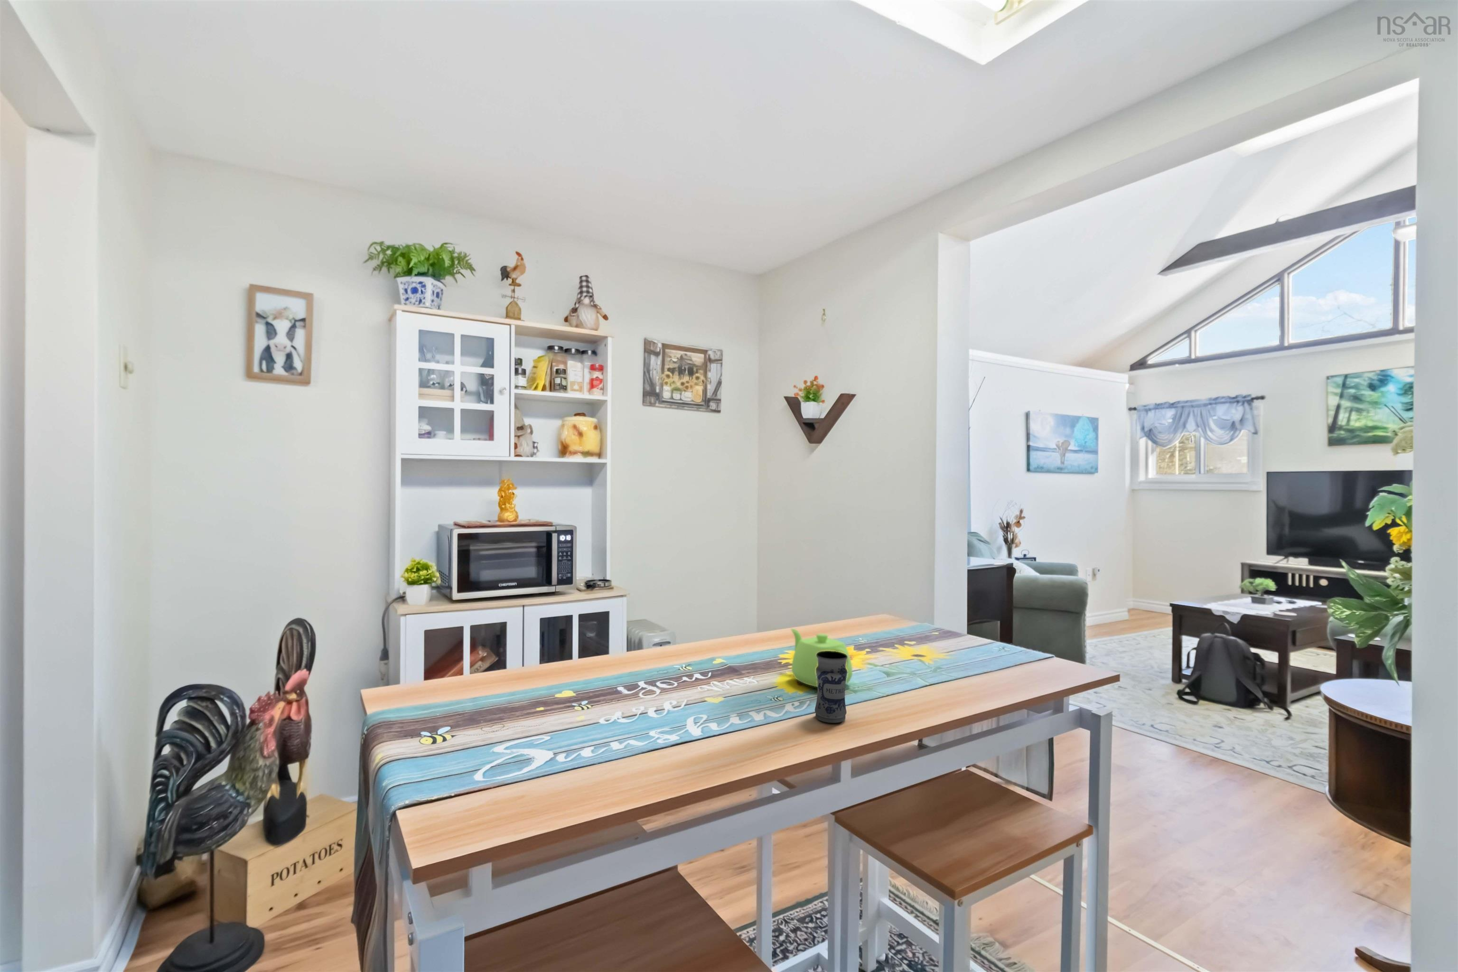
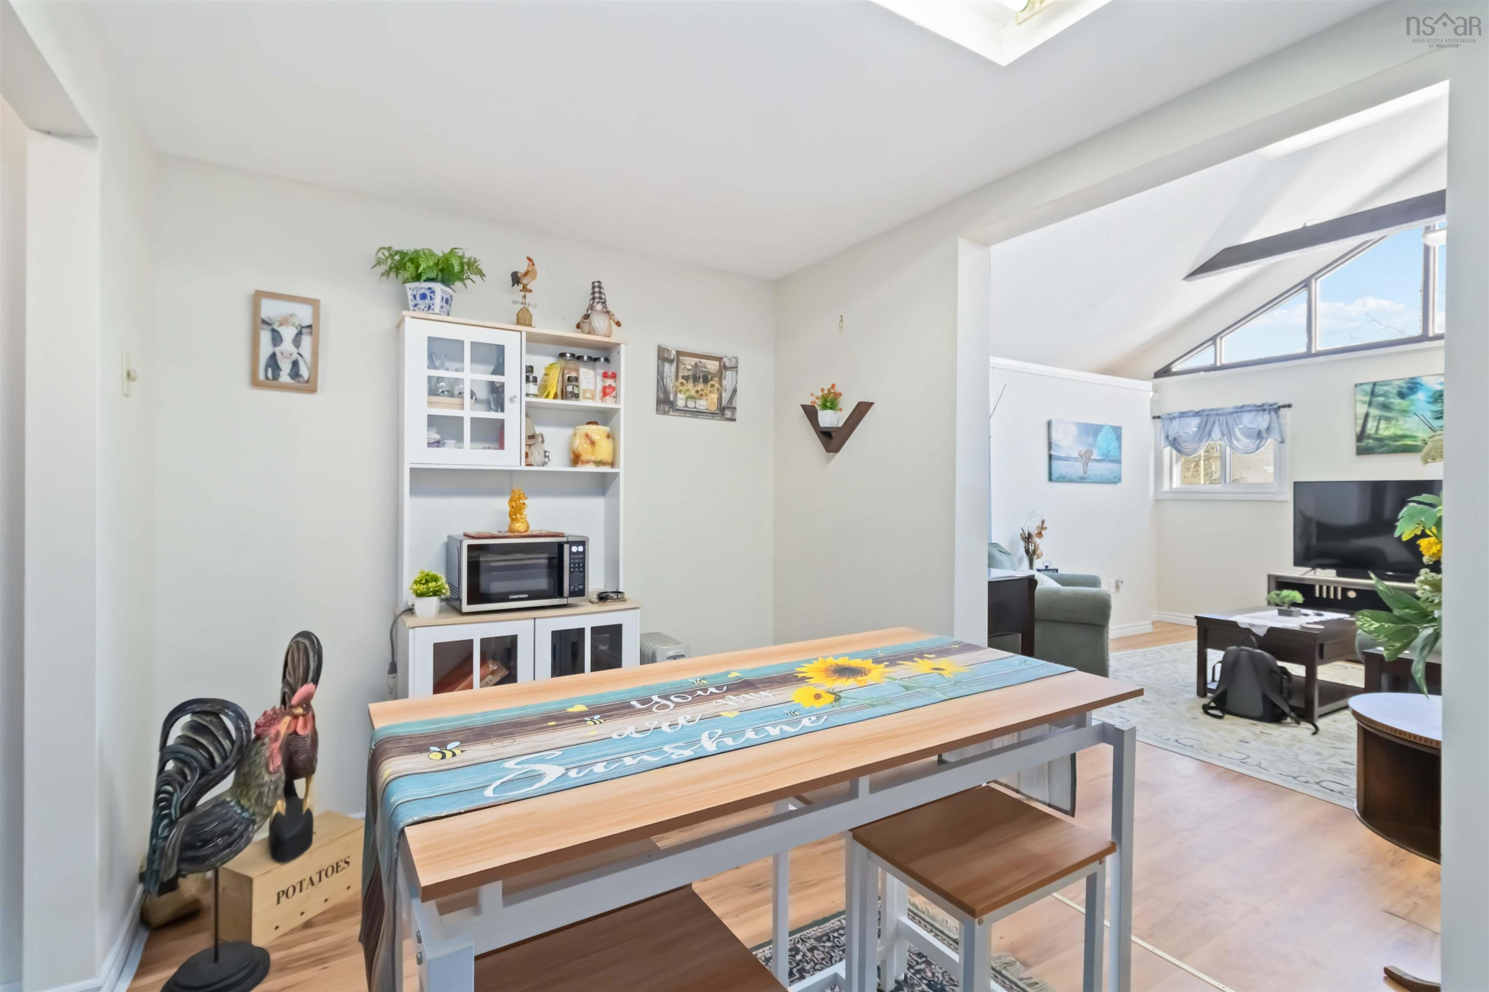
- jar (831, 686)
- teapot (817, 657)
